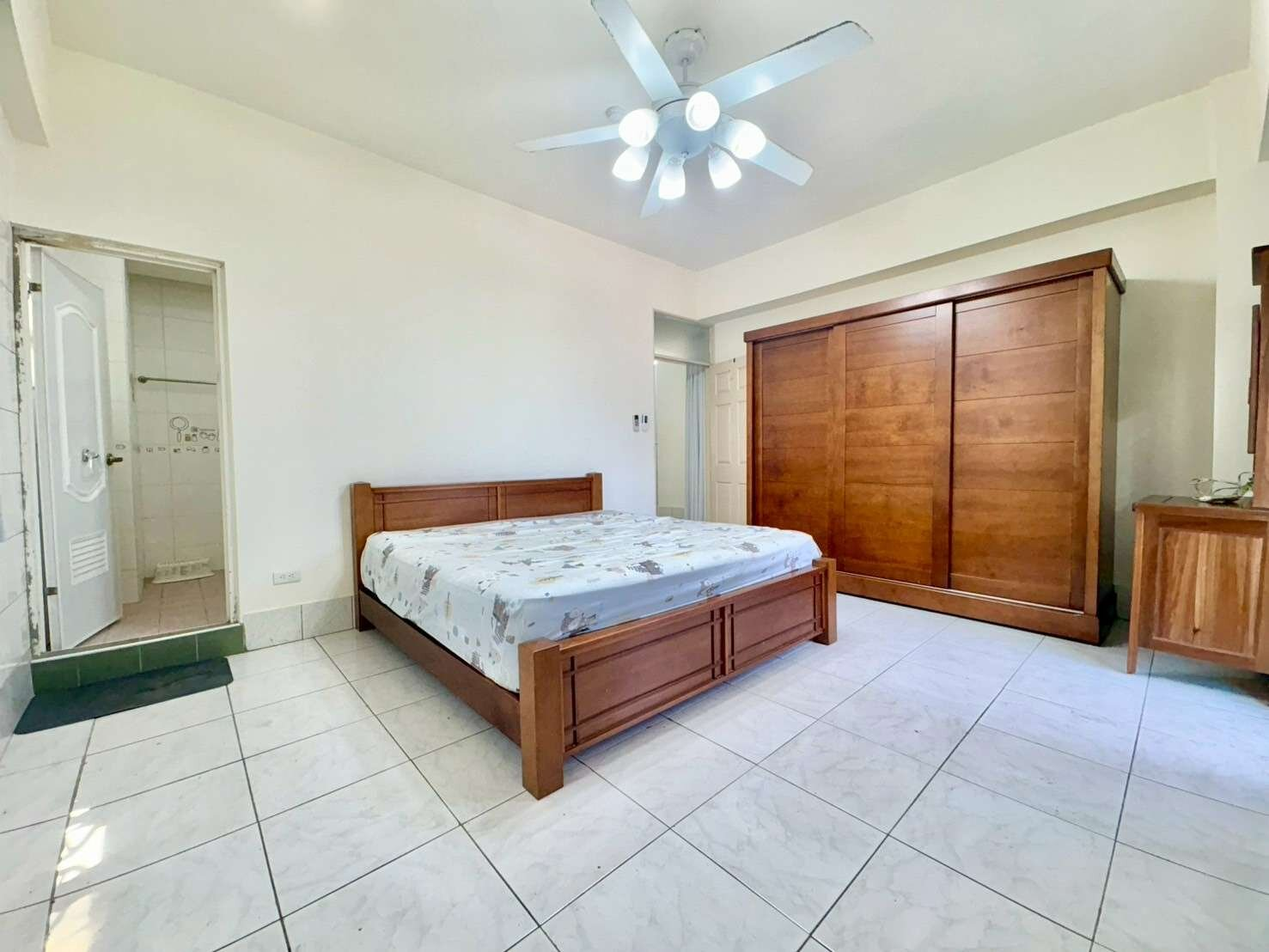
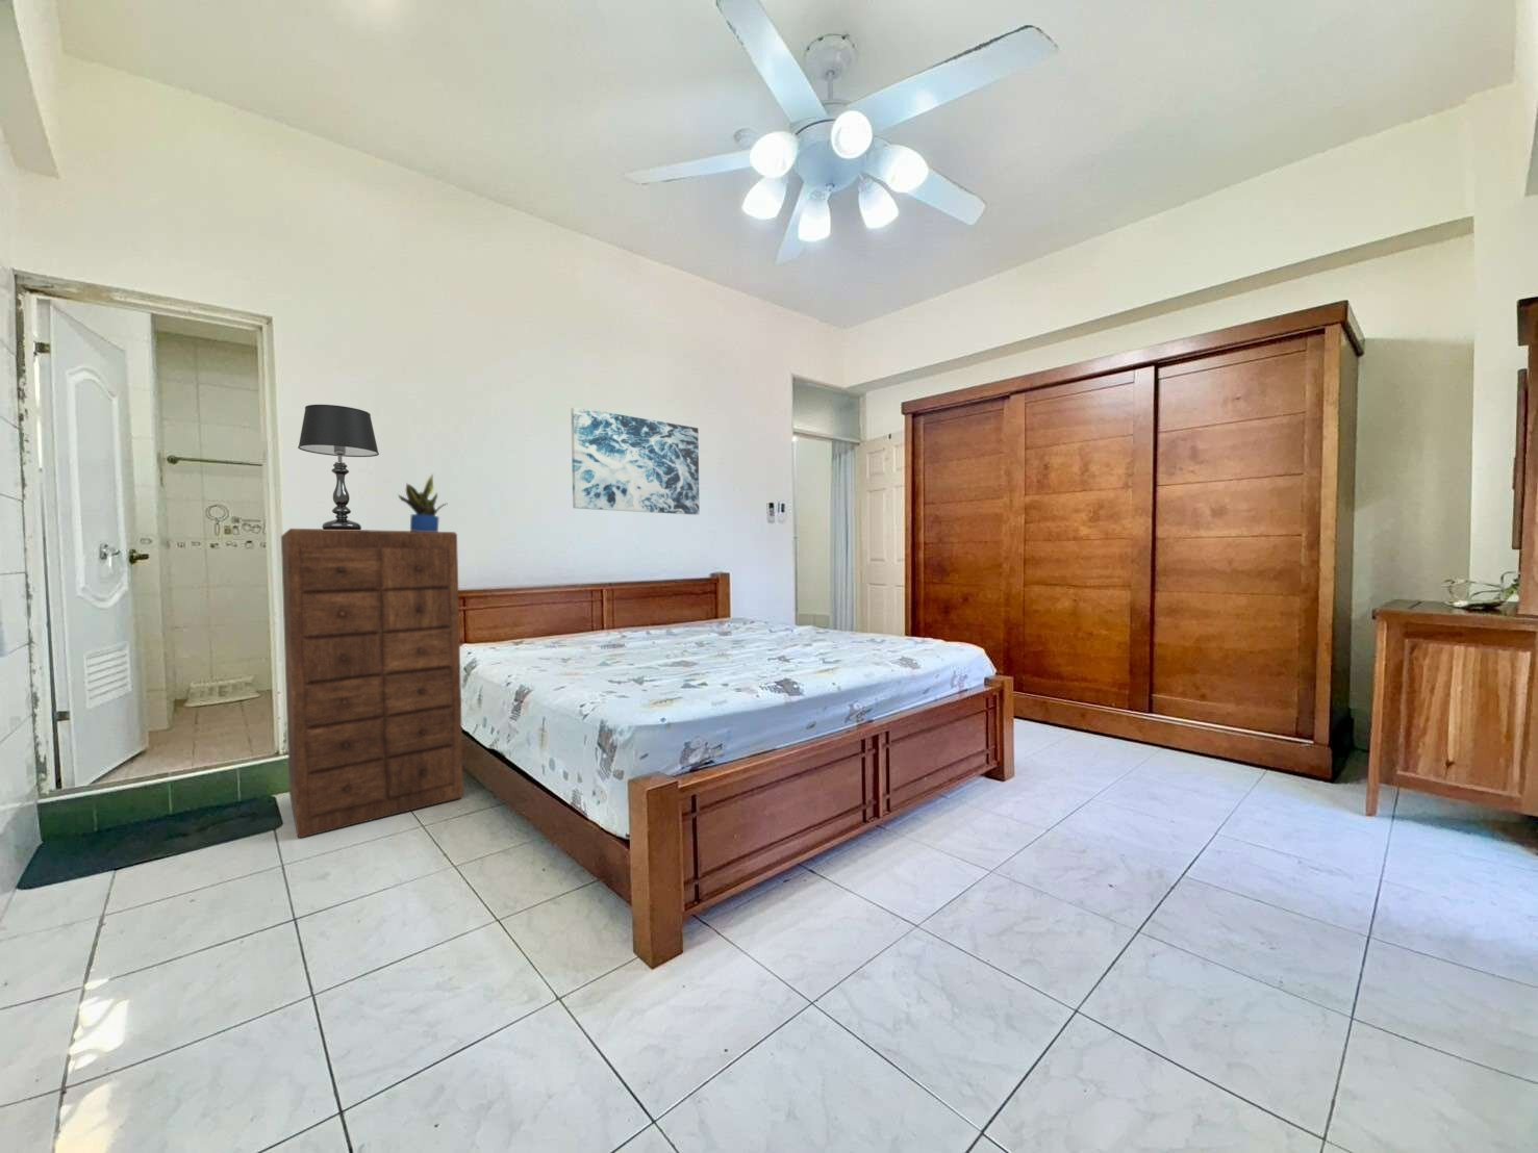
+ potted plant (419, 500)
+ table lamp (339, 470)
+ wall art (640, 465)
+ dresser (373, 666)
